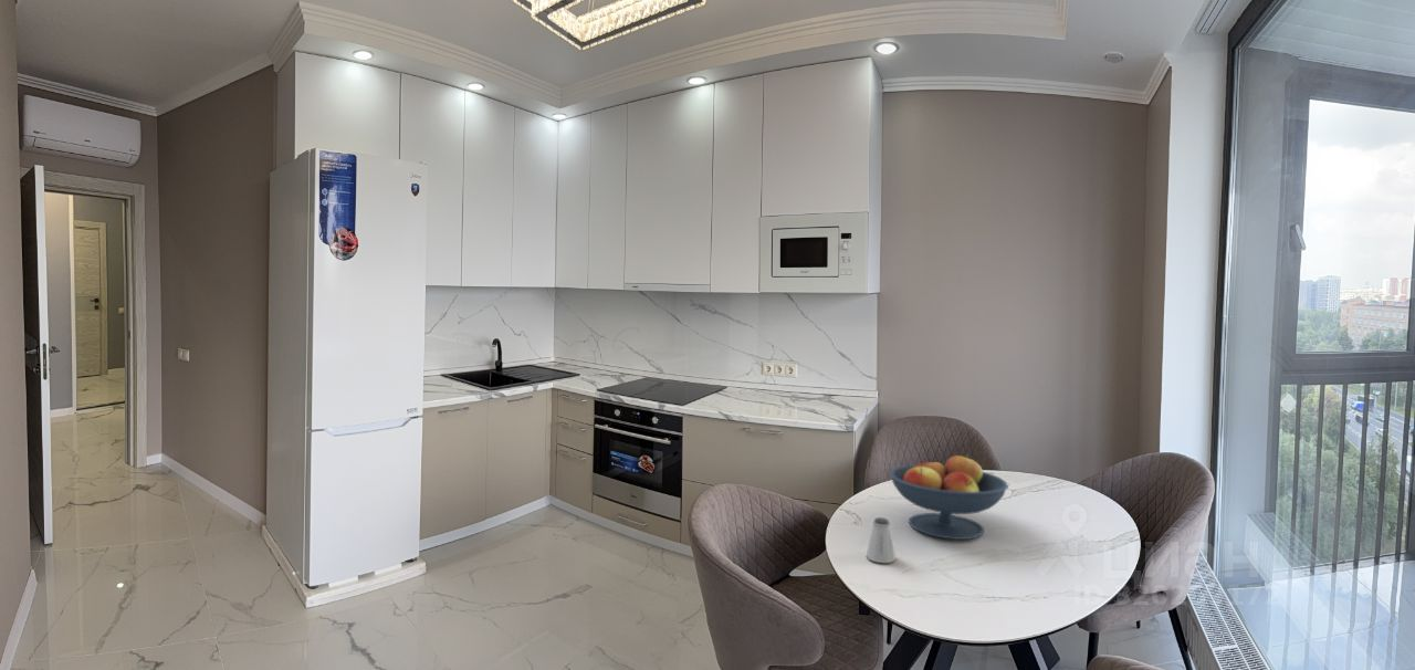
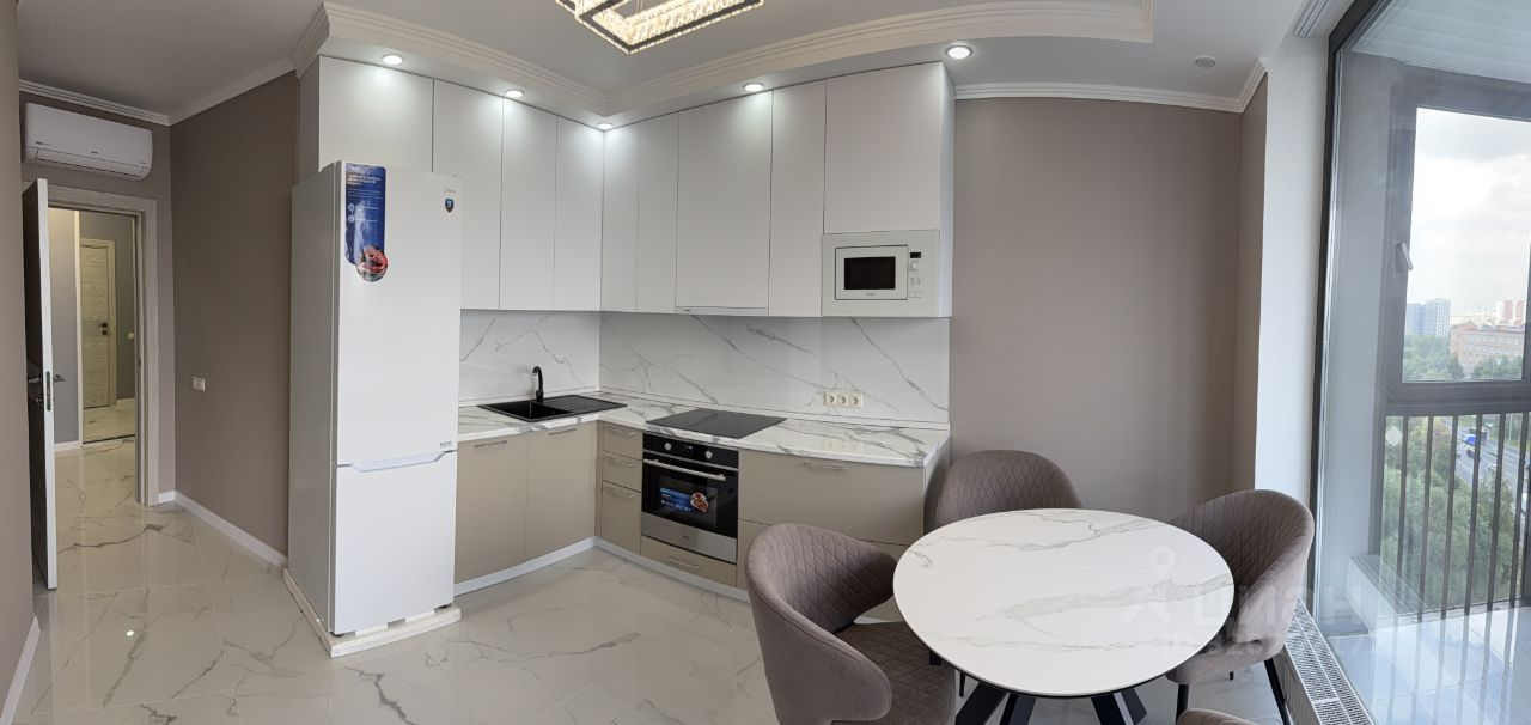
- saltshaker (880, 538)
- fruit bowl (946, 493)
